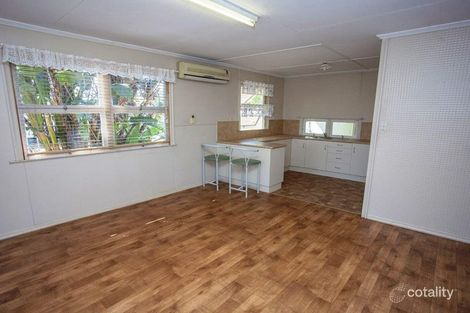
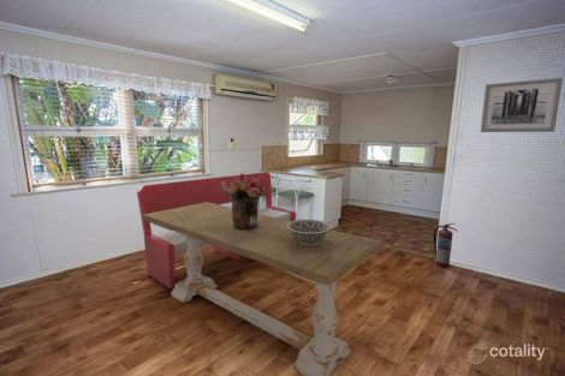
+ fire extinguisher (444, 243)
+ wall art (518, 107)
+ decorative bowl (308, 233)
+ bouquet (245, 198)
+ dining table (252, 258)
+ bench (224, 203)
